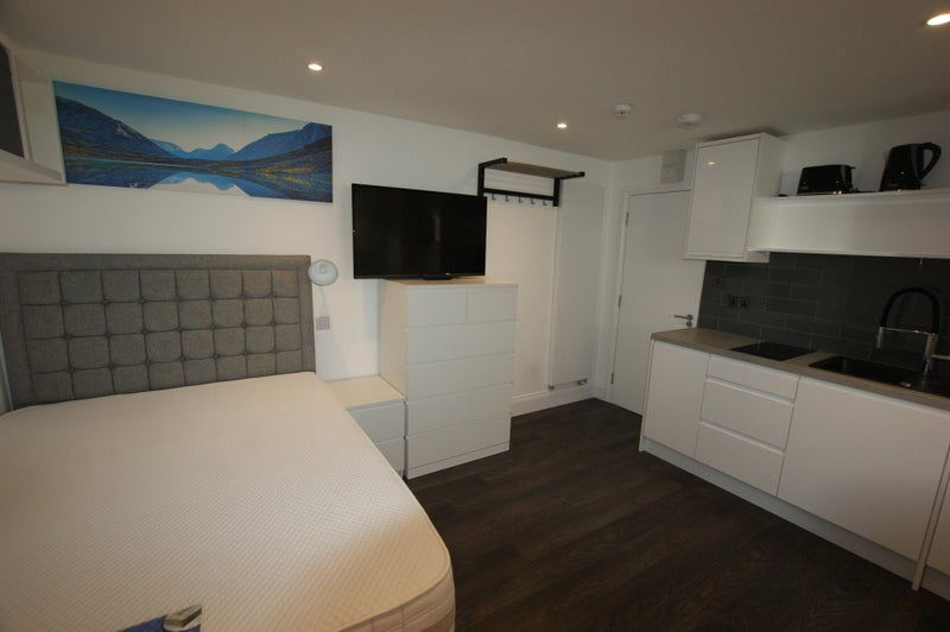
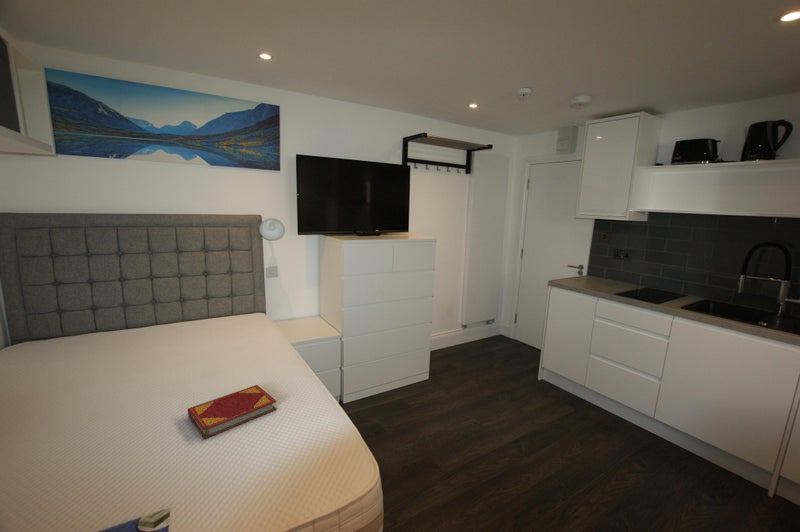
+ hardback book (233, 408)
